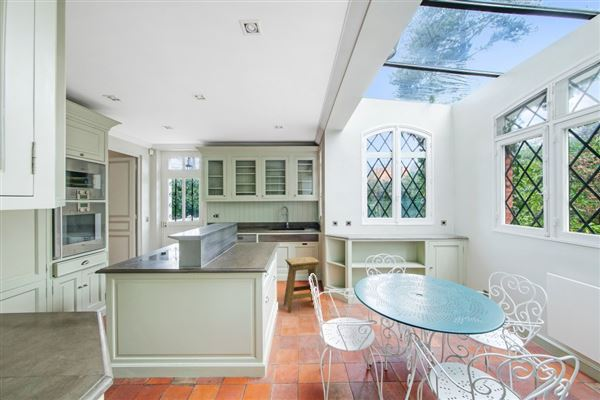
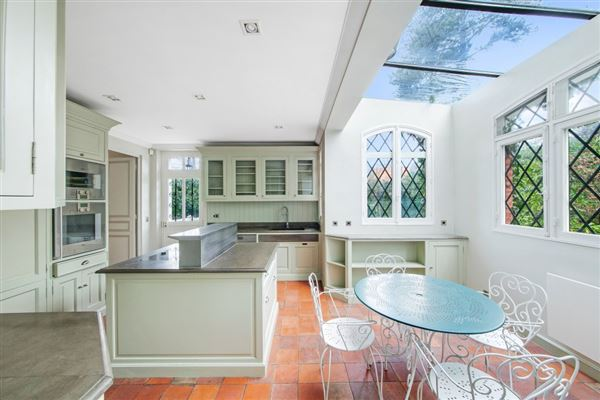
- stool (301, 286)
